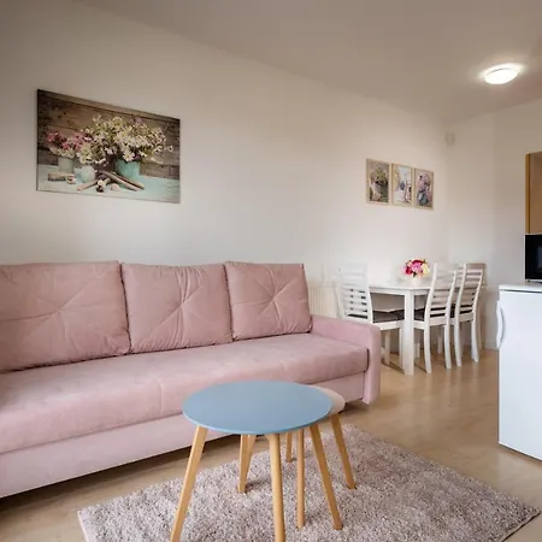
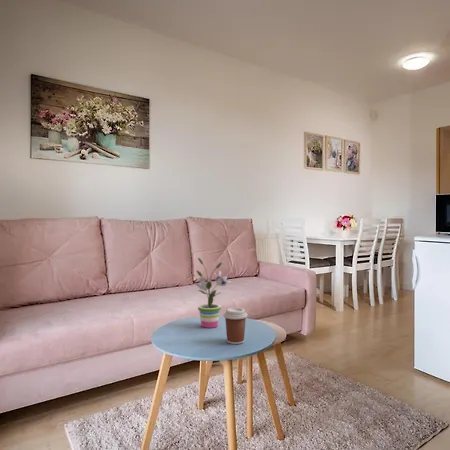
+ coffee cup (235, 325)
+ potted plant (212, 290)
